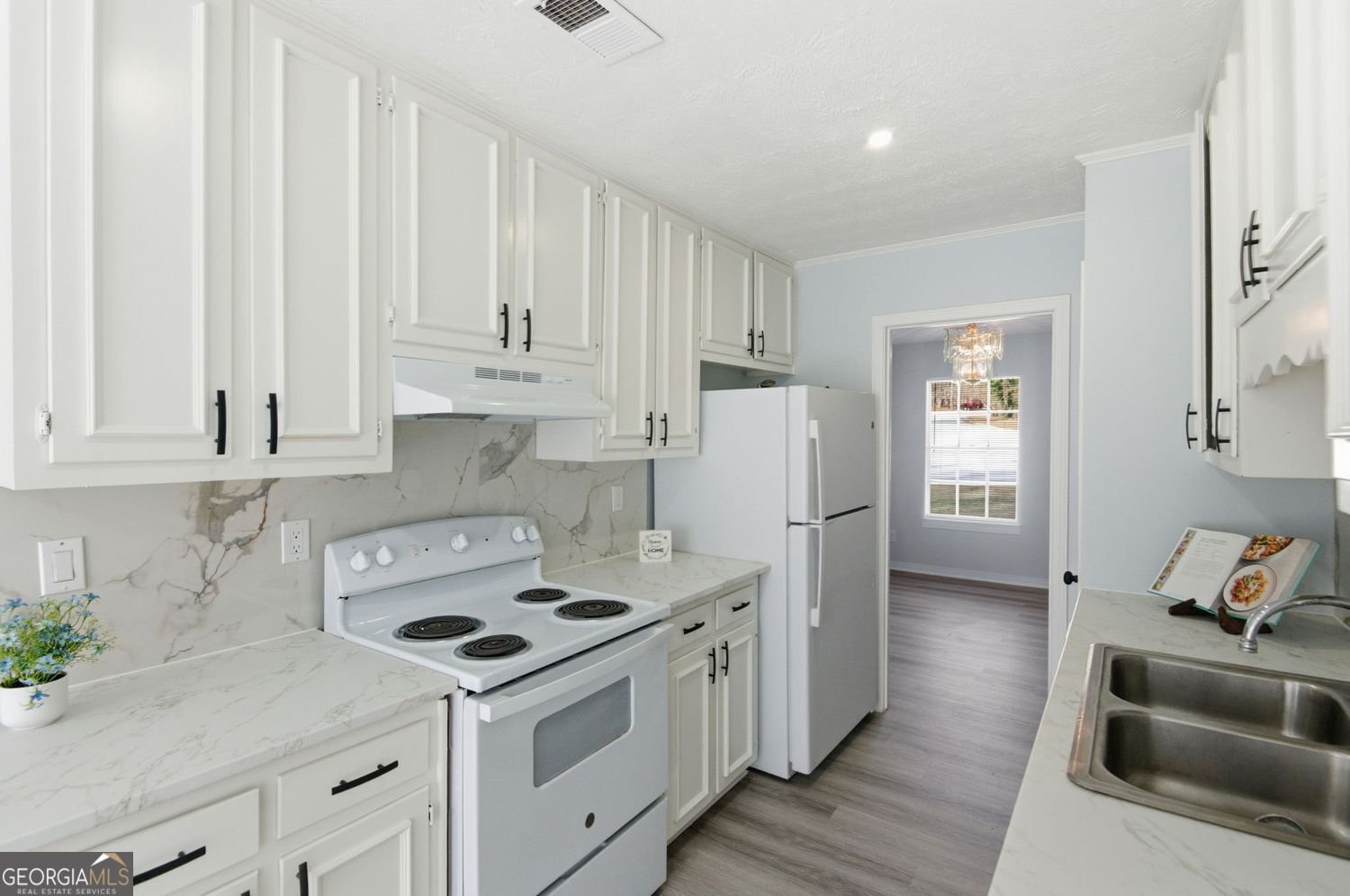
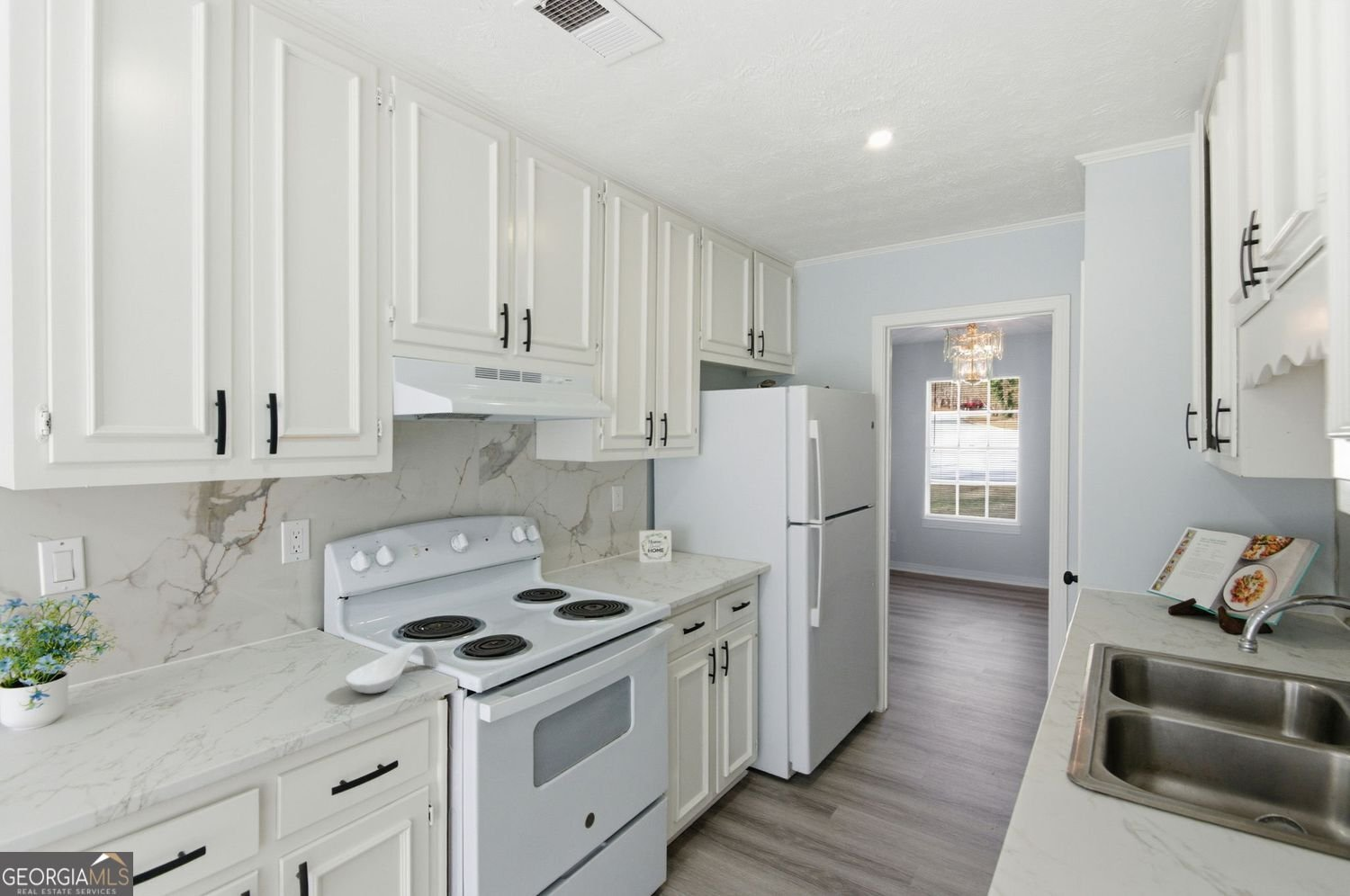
+ spoon rest (394, 666)
